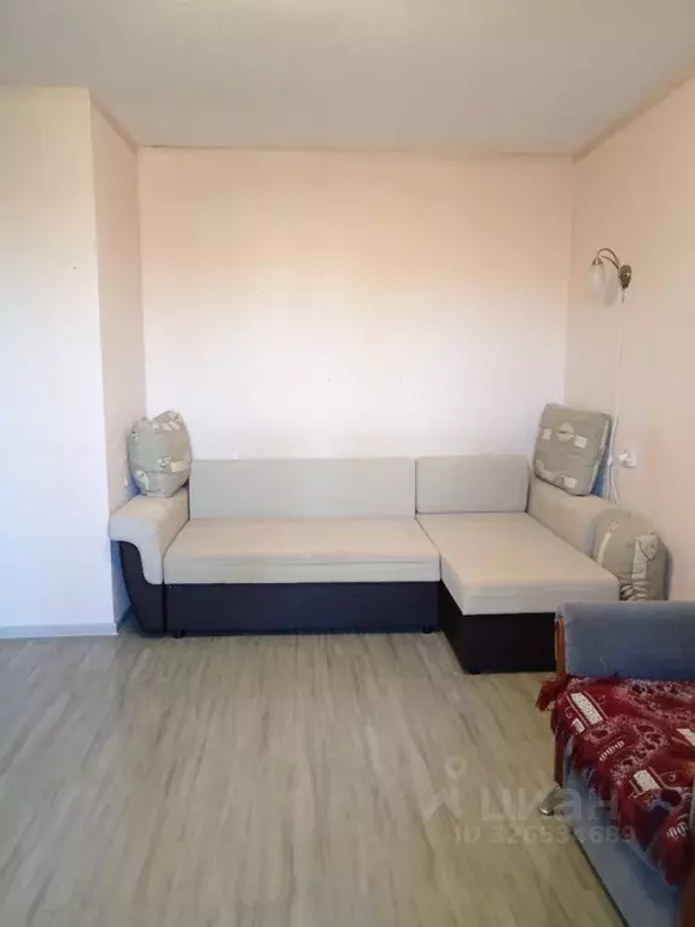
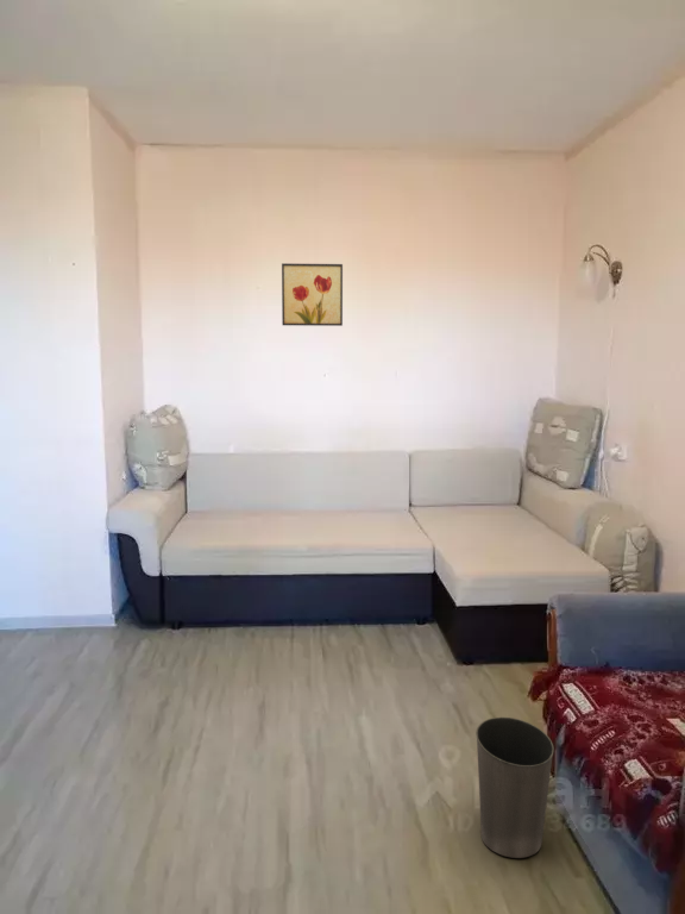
+ waste basket (511, 789)
+ wall art (312, 294)
